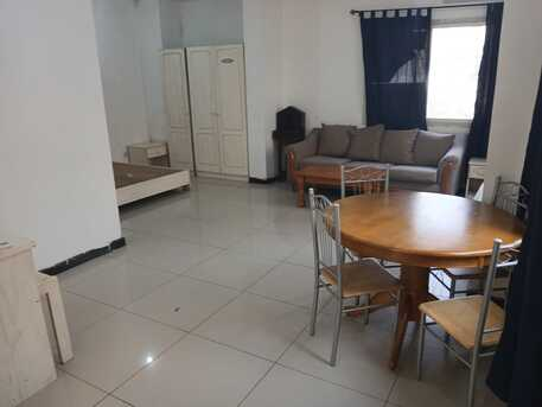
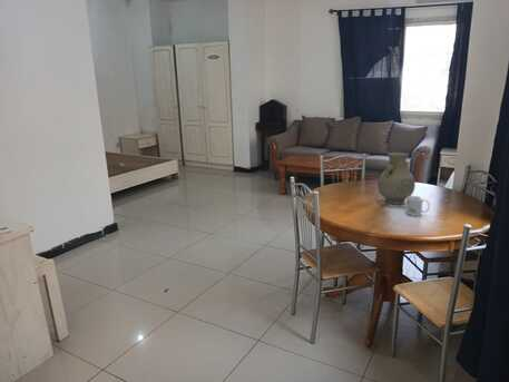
+ vase (397, 178)
+ mug (418, 206)
